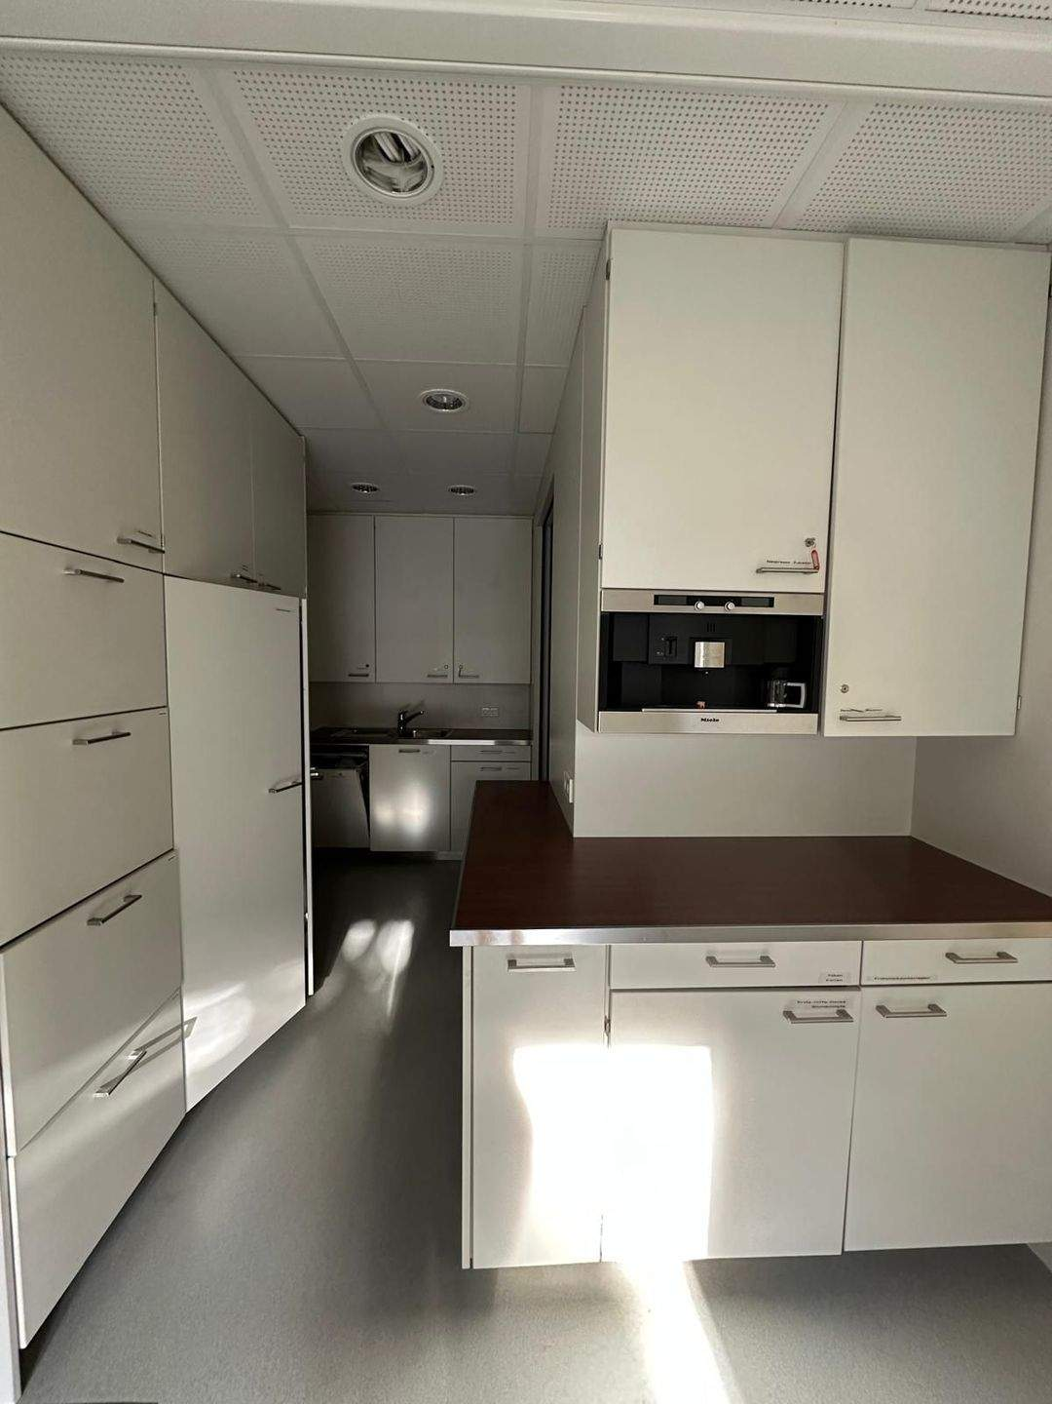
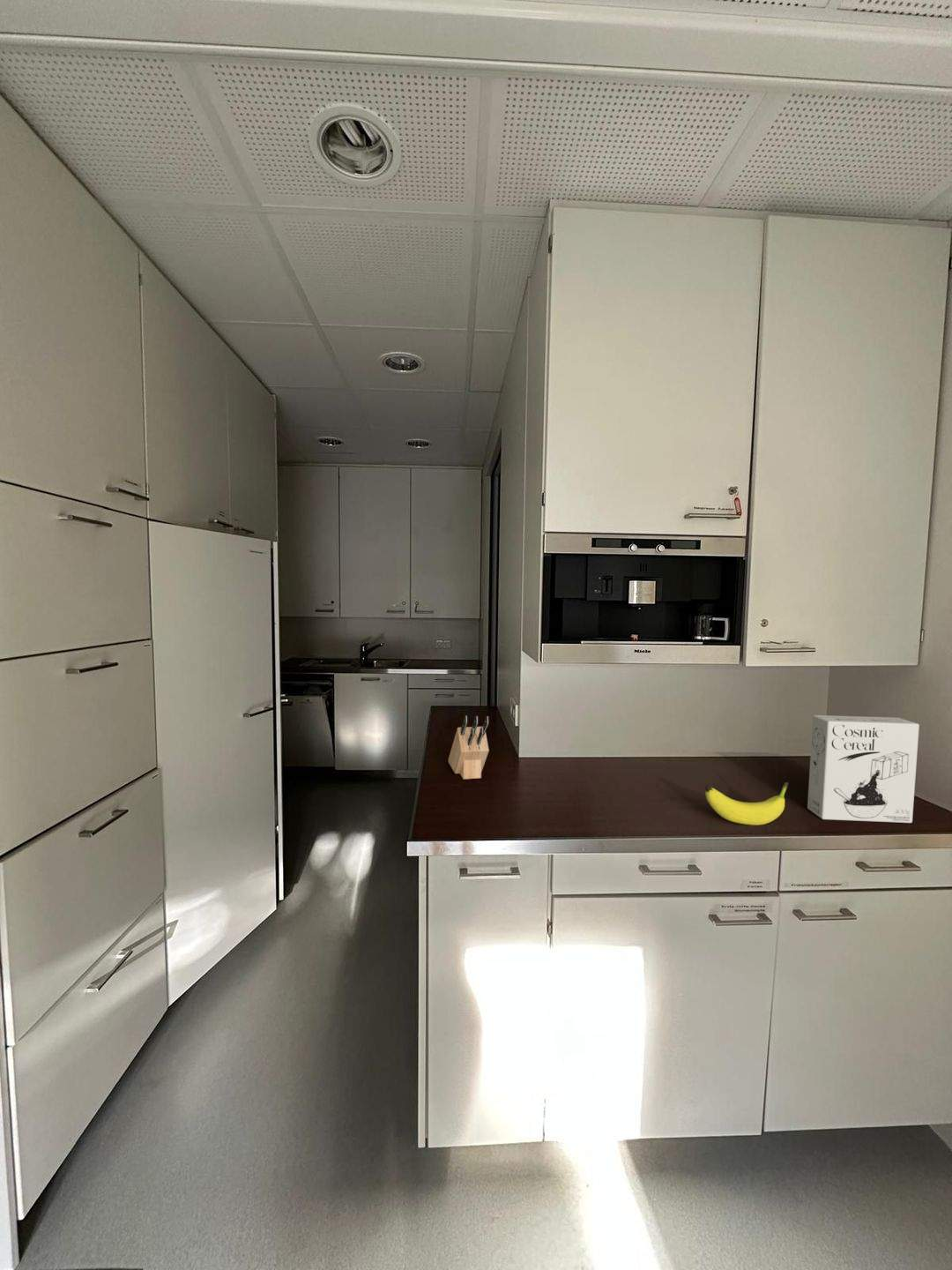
+ fruit (747, 803)
+ knife block (469, 741)
+ cereal box (861, 767)
